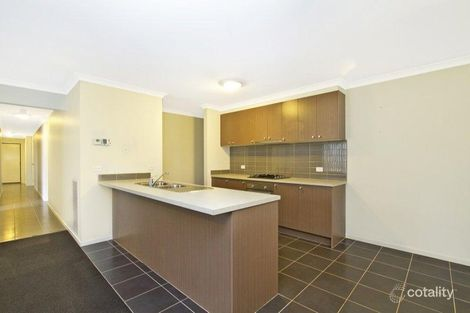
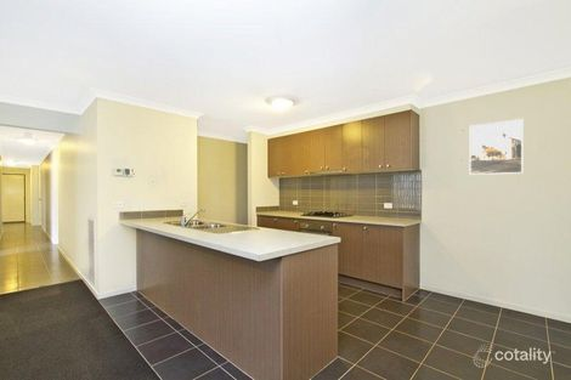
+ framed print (494, 148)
